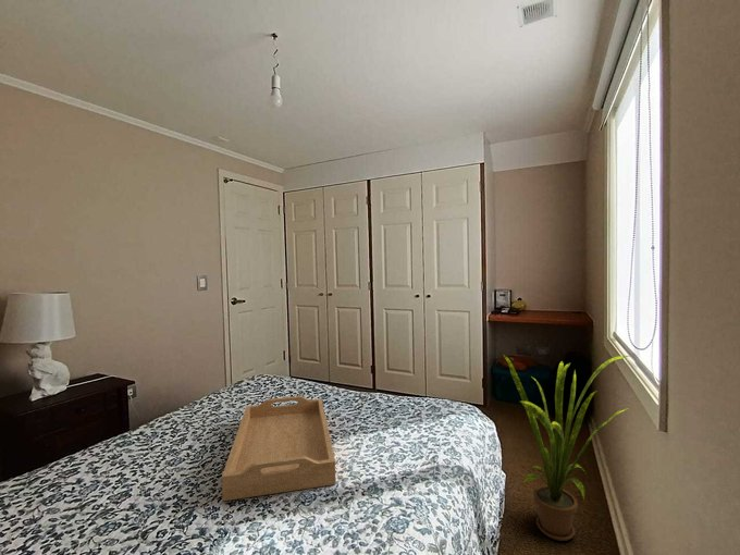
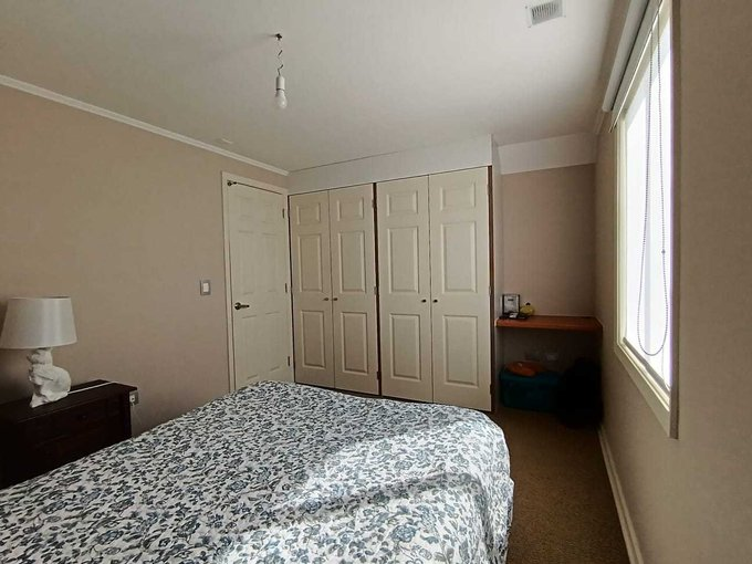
- house plant (565, 440)
- serving tray (283, 435)
